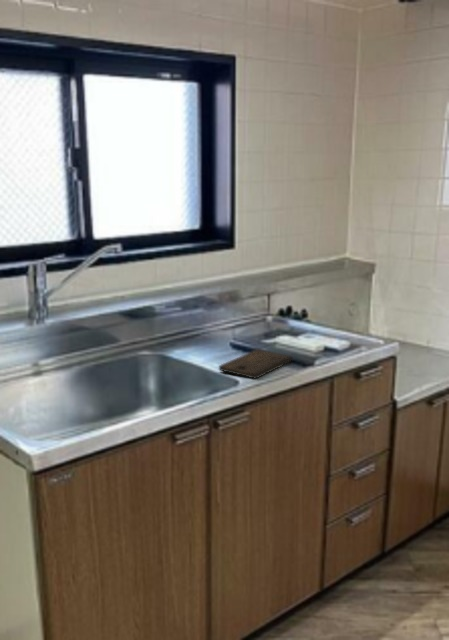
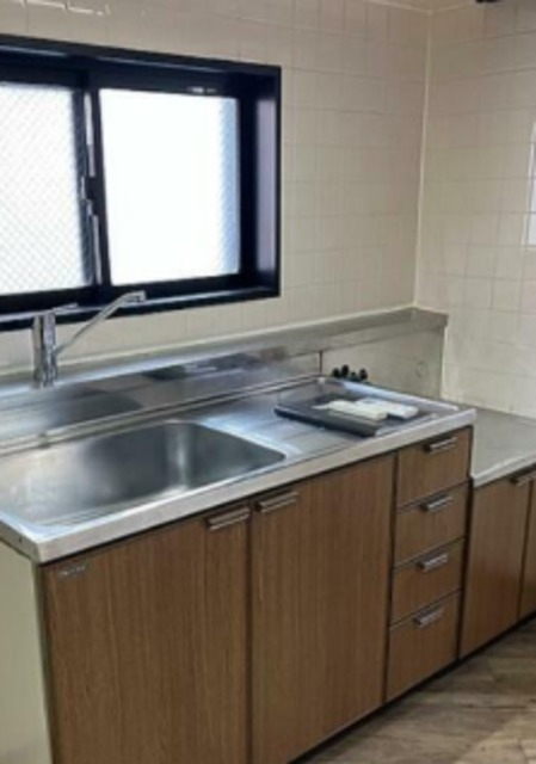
- cutting board (256, 363)
